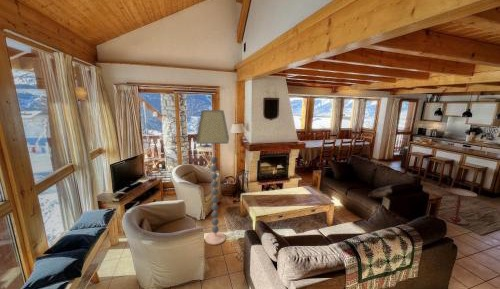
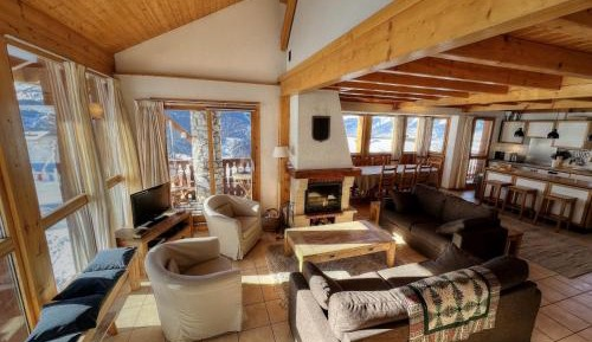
- floor lamp (214, 177)
- side table (458, 206)
